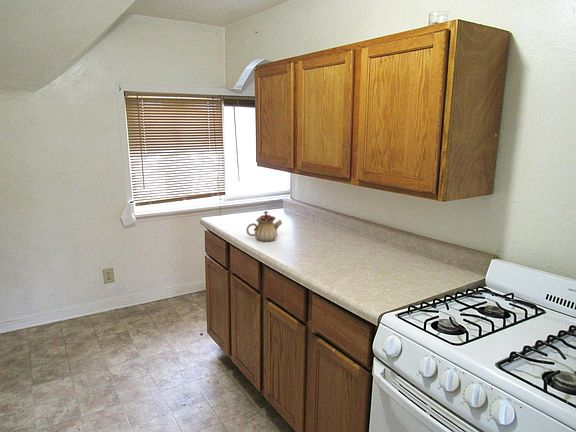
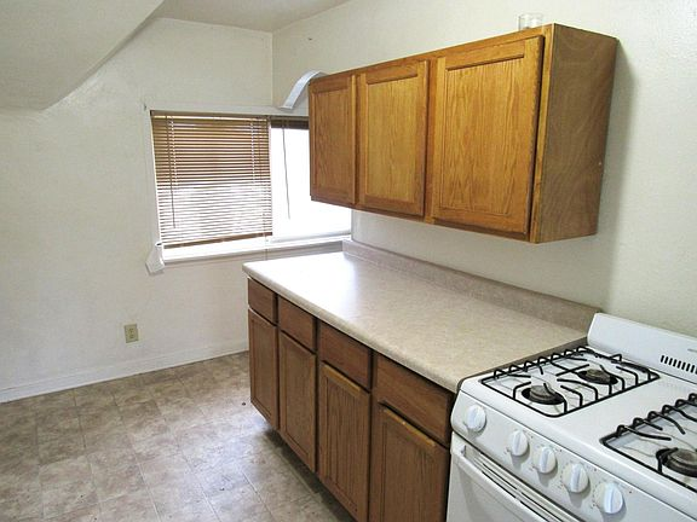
- teapot (264, 225)
